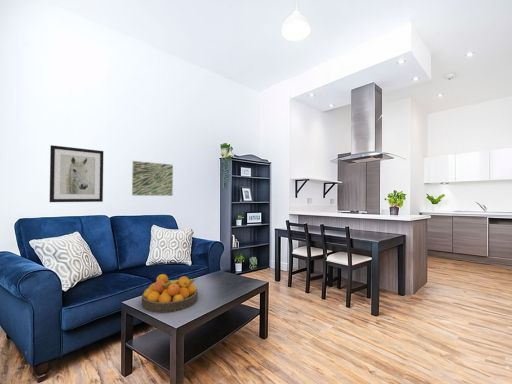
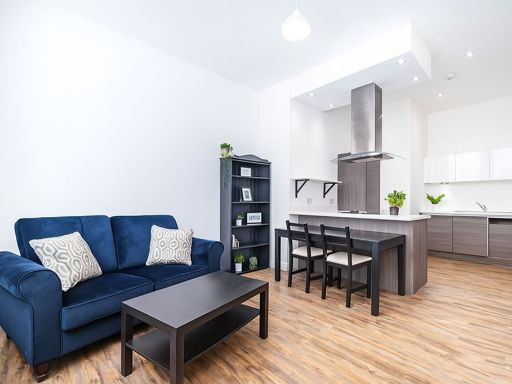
- wall art (78, 175)
- fruit bowl (170, 289)
- wall art (153, 179)
